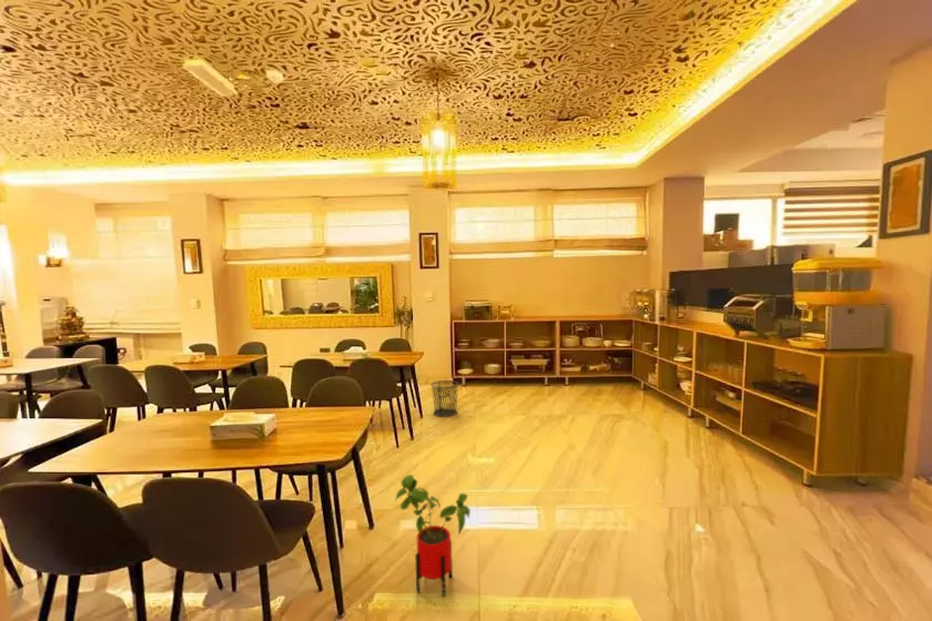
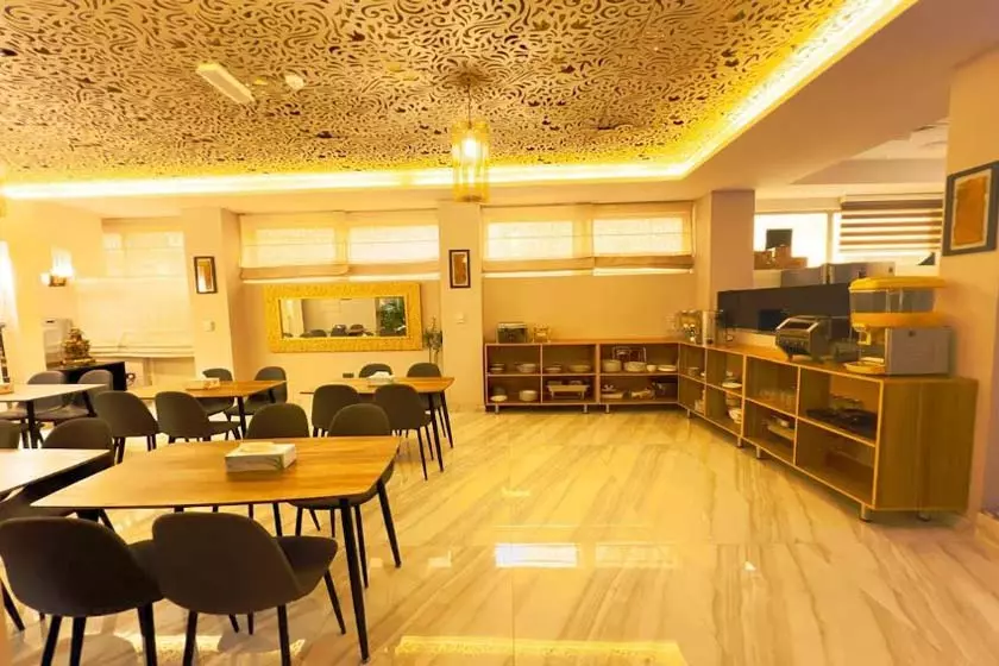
- waste bin (445, 397)
- house plant (428, 529)
